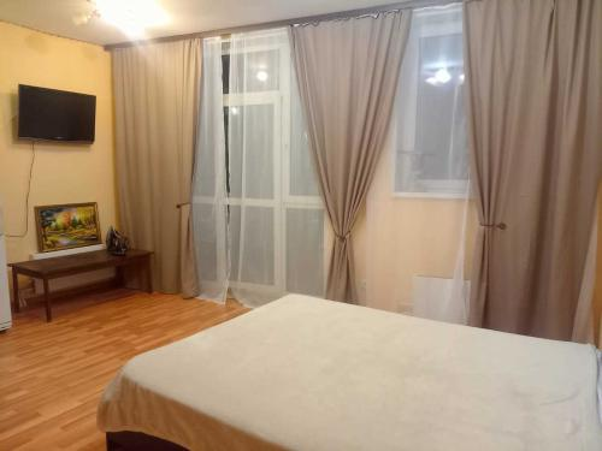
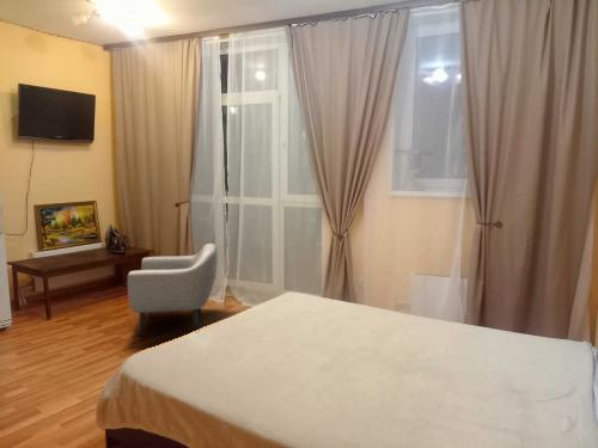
+ armchair (167, 284)
